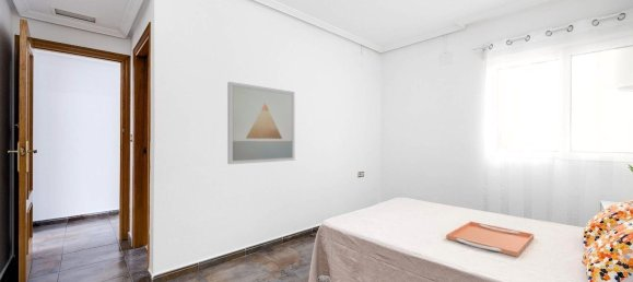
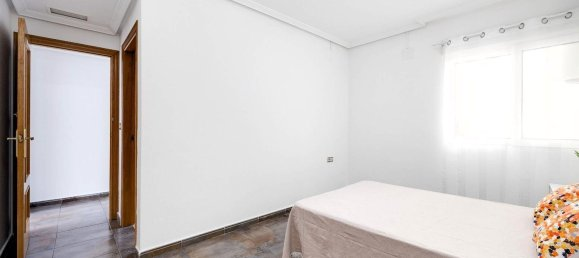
- wall art (263, 125)
- serving tray (490, 236)
